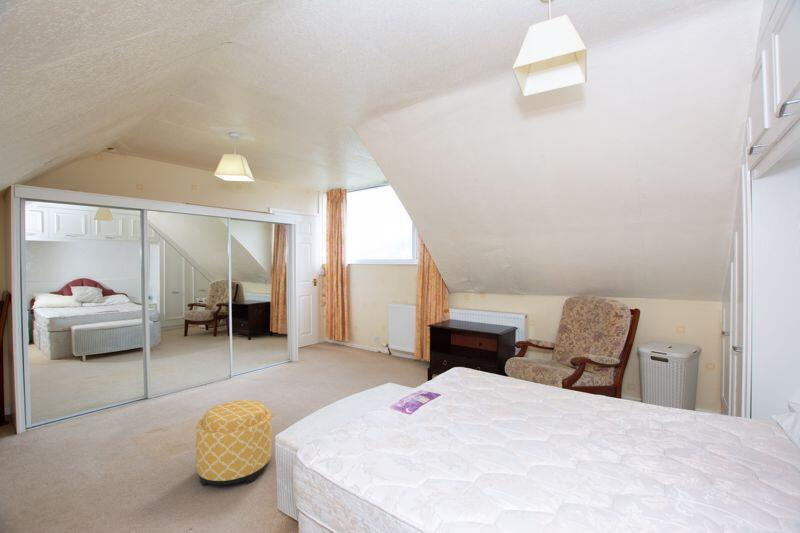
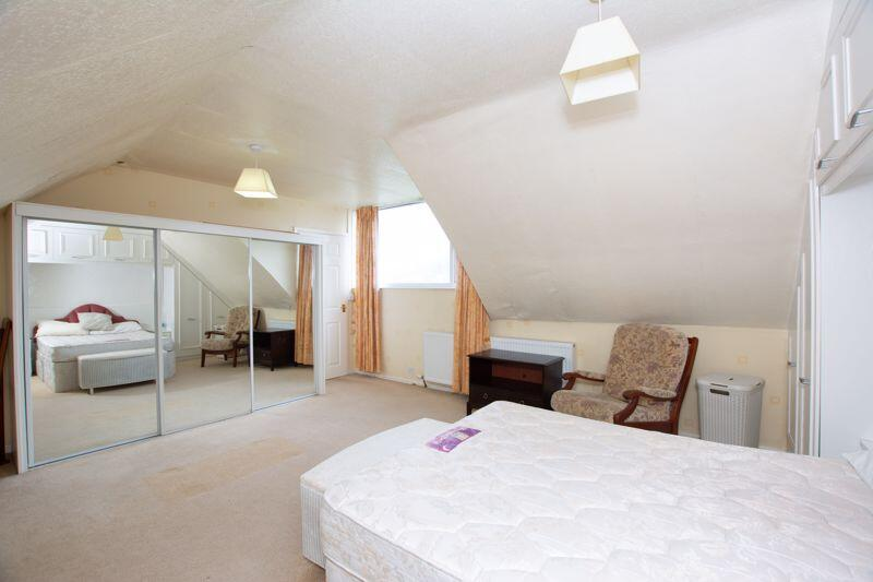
- ottoman (235, 439)
